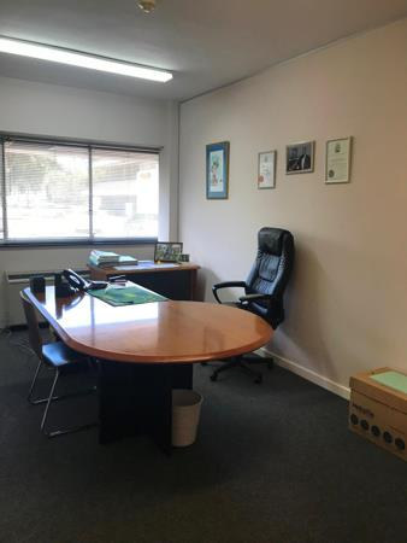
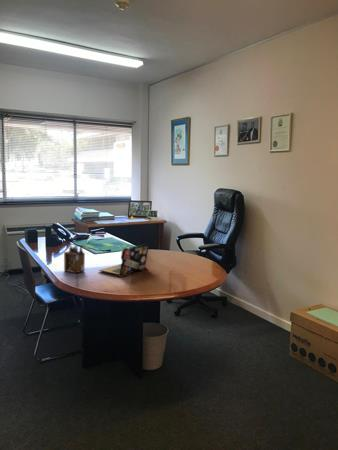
+ desk organizer (74, 258)
+ laptop (123, 257)
